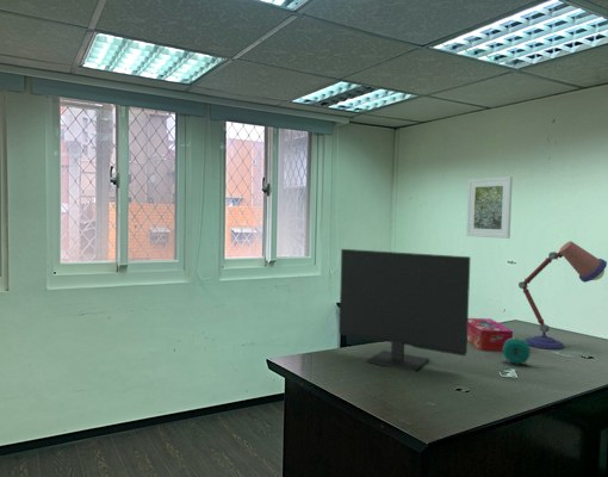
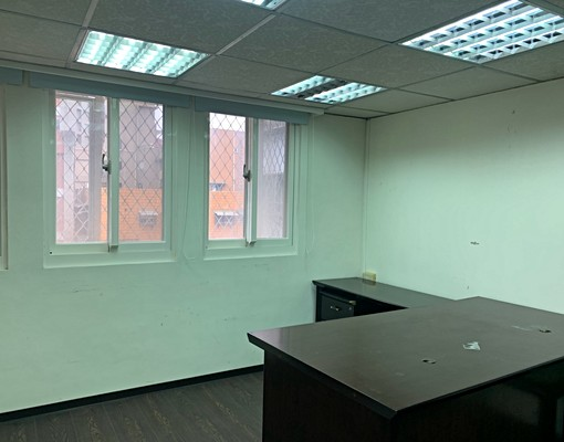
- tissue box (485, 333)
- alarm clock (515, 351)
- desk lamp (534, 303)
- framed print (488, 207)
- computer monitor (398, 306)
